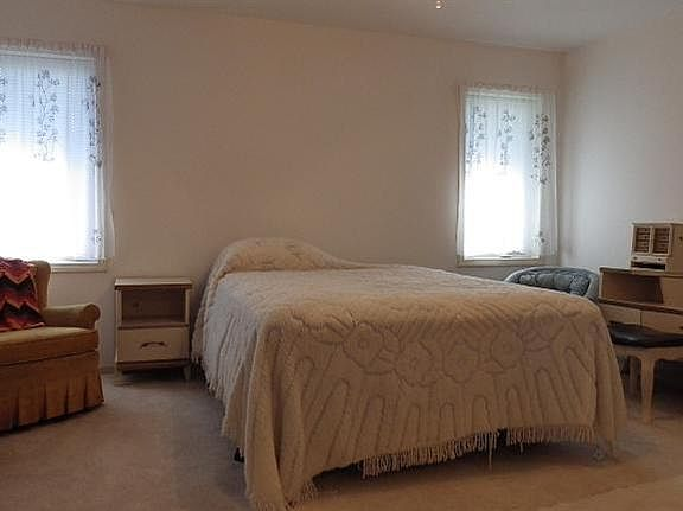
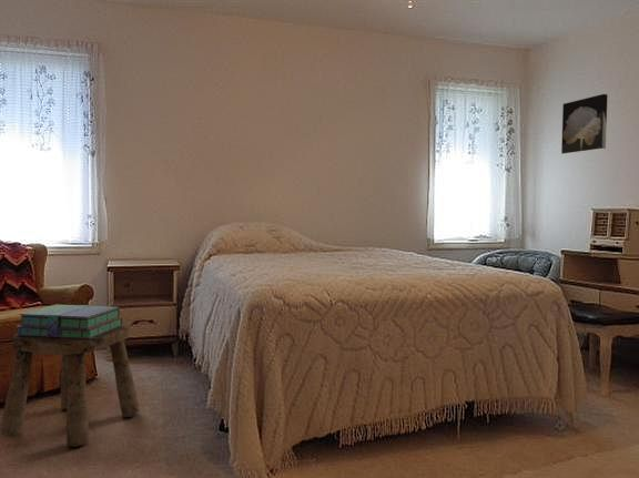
+ stool (72, 377)
+ stack of books (71, 319)
+ wall art (584, 125)
